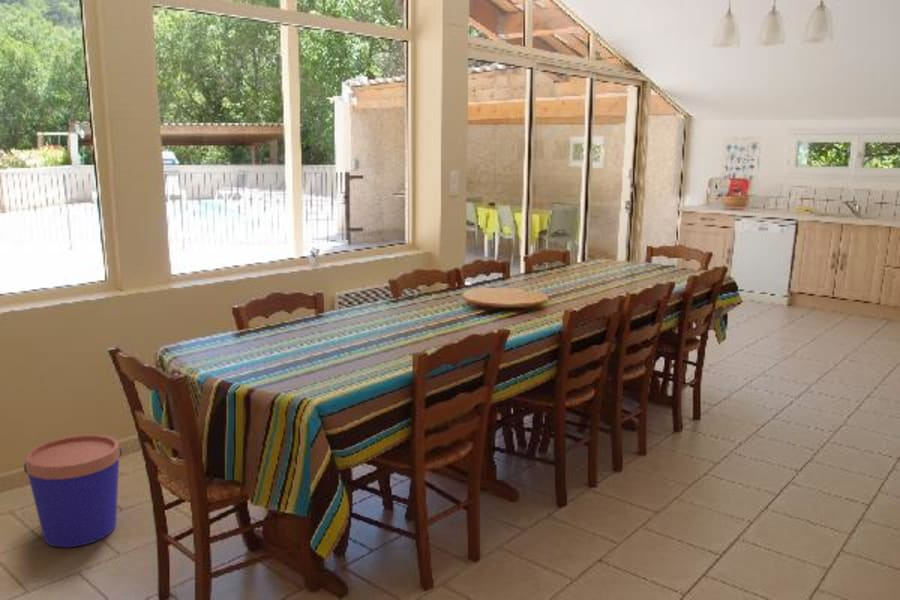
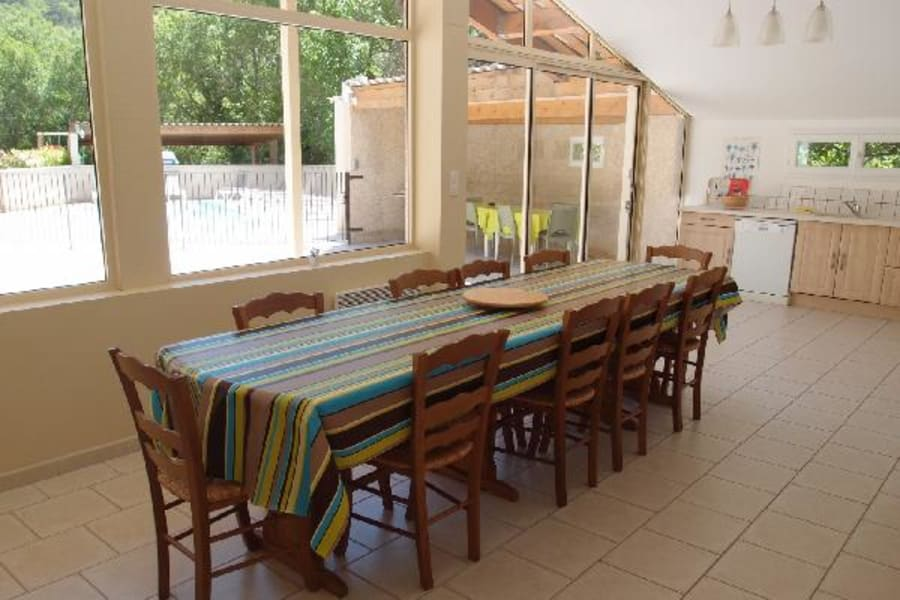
- bucket (76, 489)
